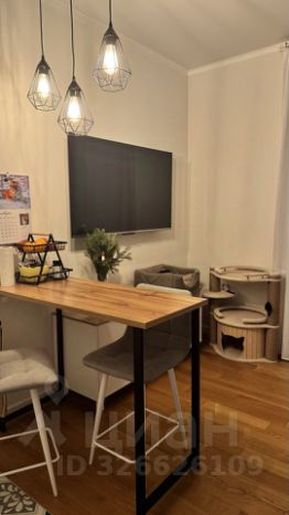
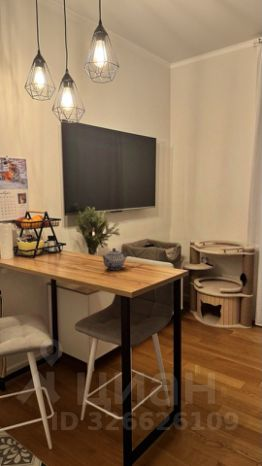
+ teapot (114, 258)
